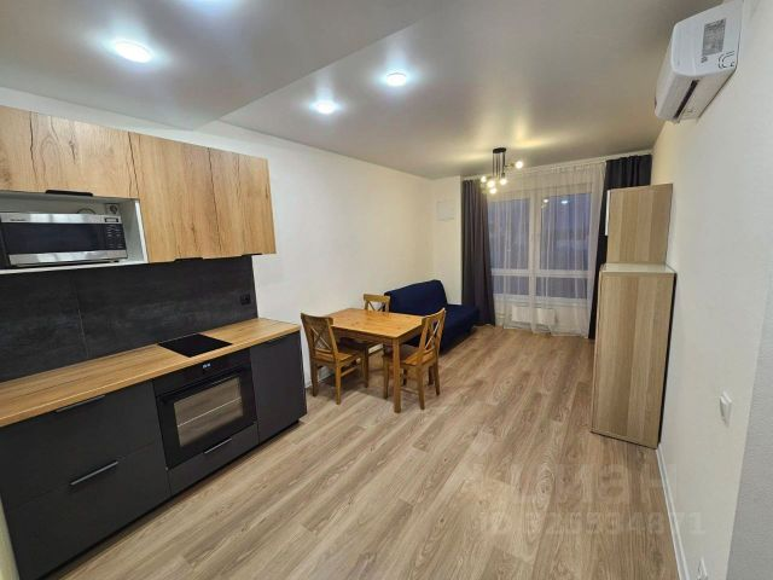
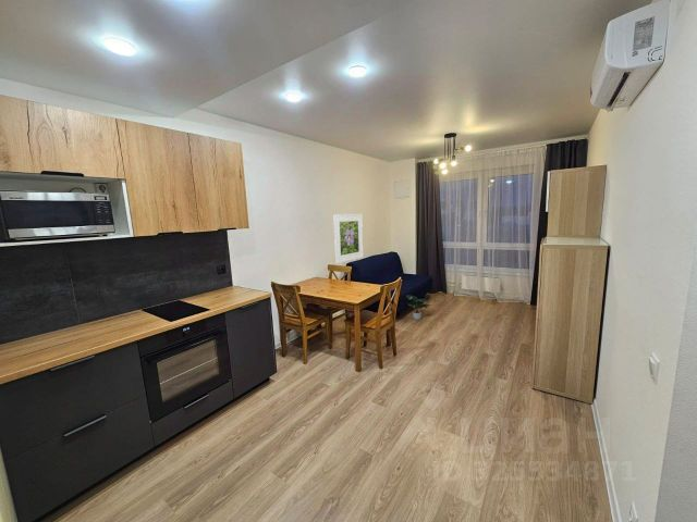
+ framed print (348, 237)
+ potted plant (417, 307)
